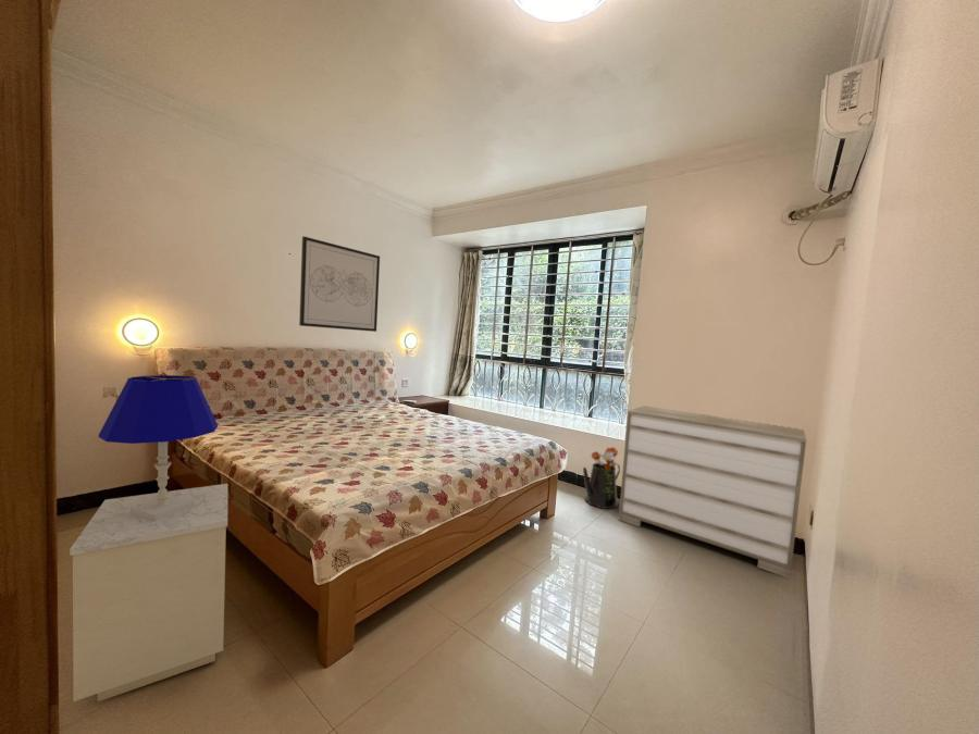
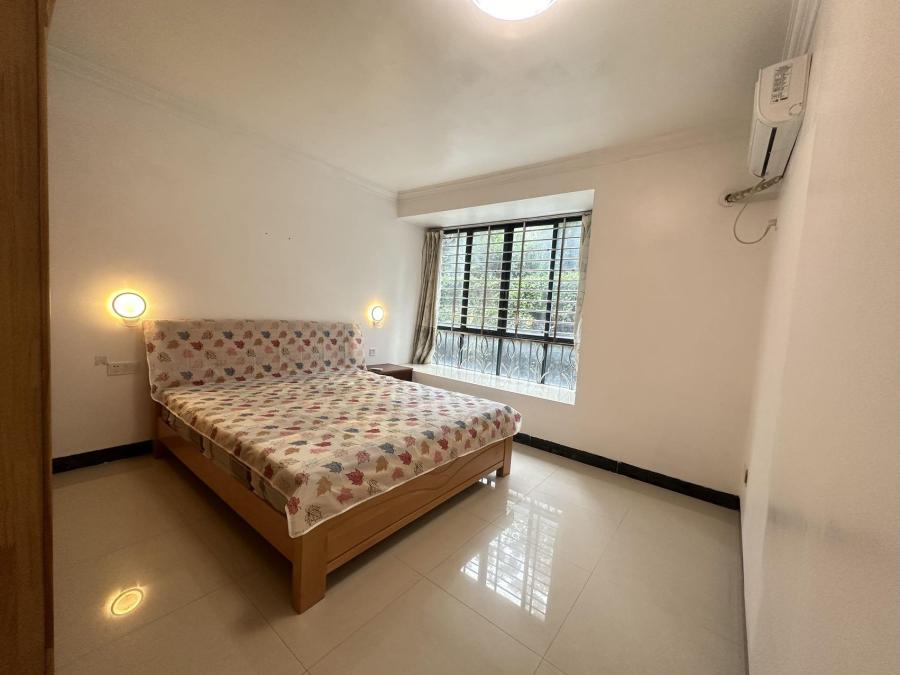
- watering can (603, 475)
- table lamp (162, 444)
- dresser (704, 477)
- nightstand (163, 580)
- wall art (343, 288)
